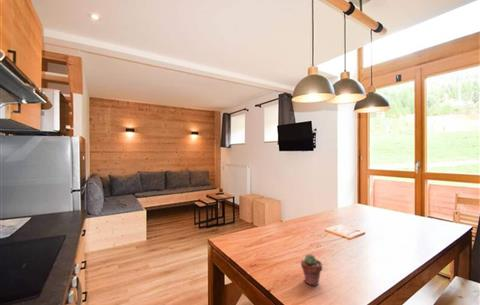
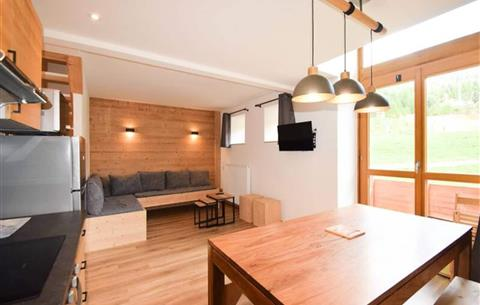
- potted succulent (311, 268)
